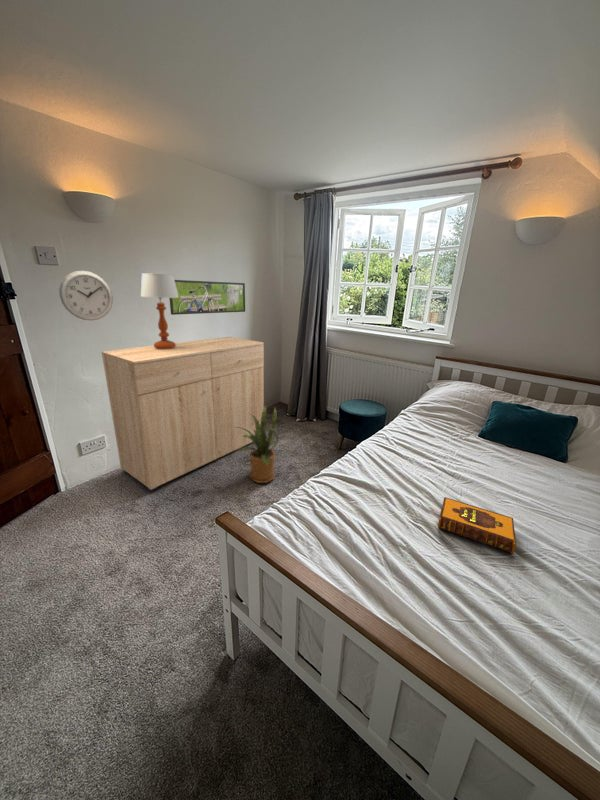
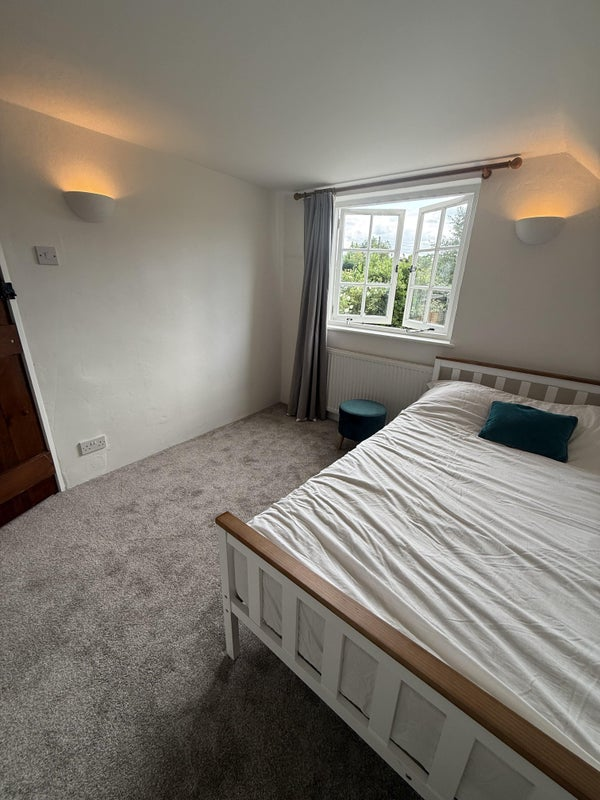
- dresser (197, 402)
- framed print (211, 297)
- house plant (258, 445)
- wall clock (87, 296)
- table lamp (161, 312)
- hardback book (475, 523)
